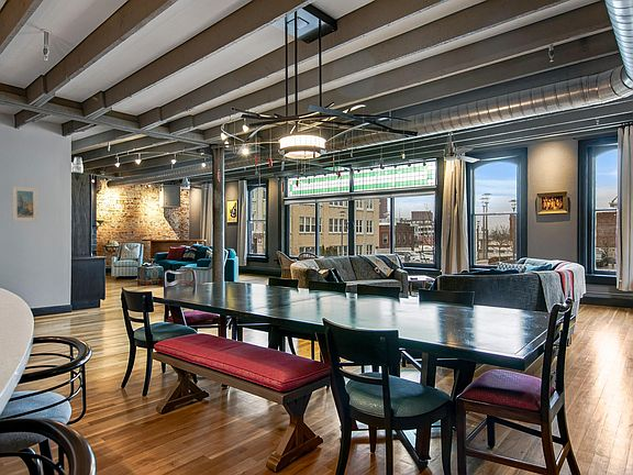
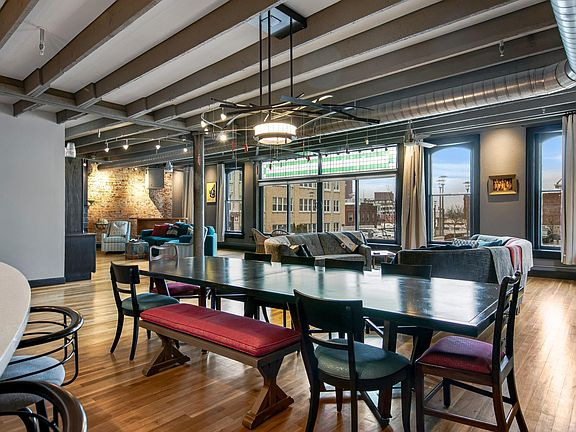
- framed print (24, 203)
